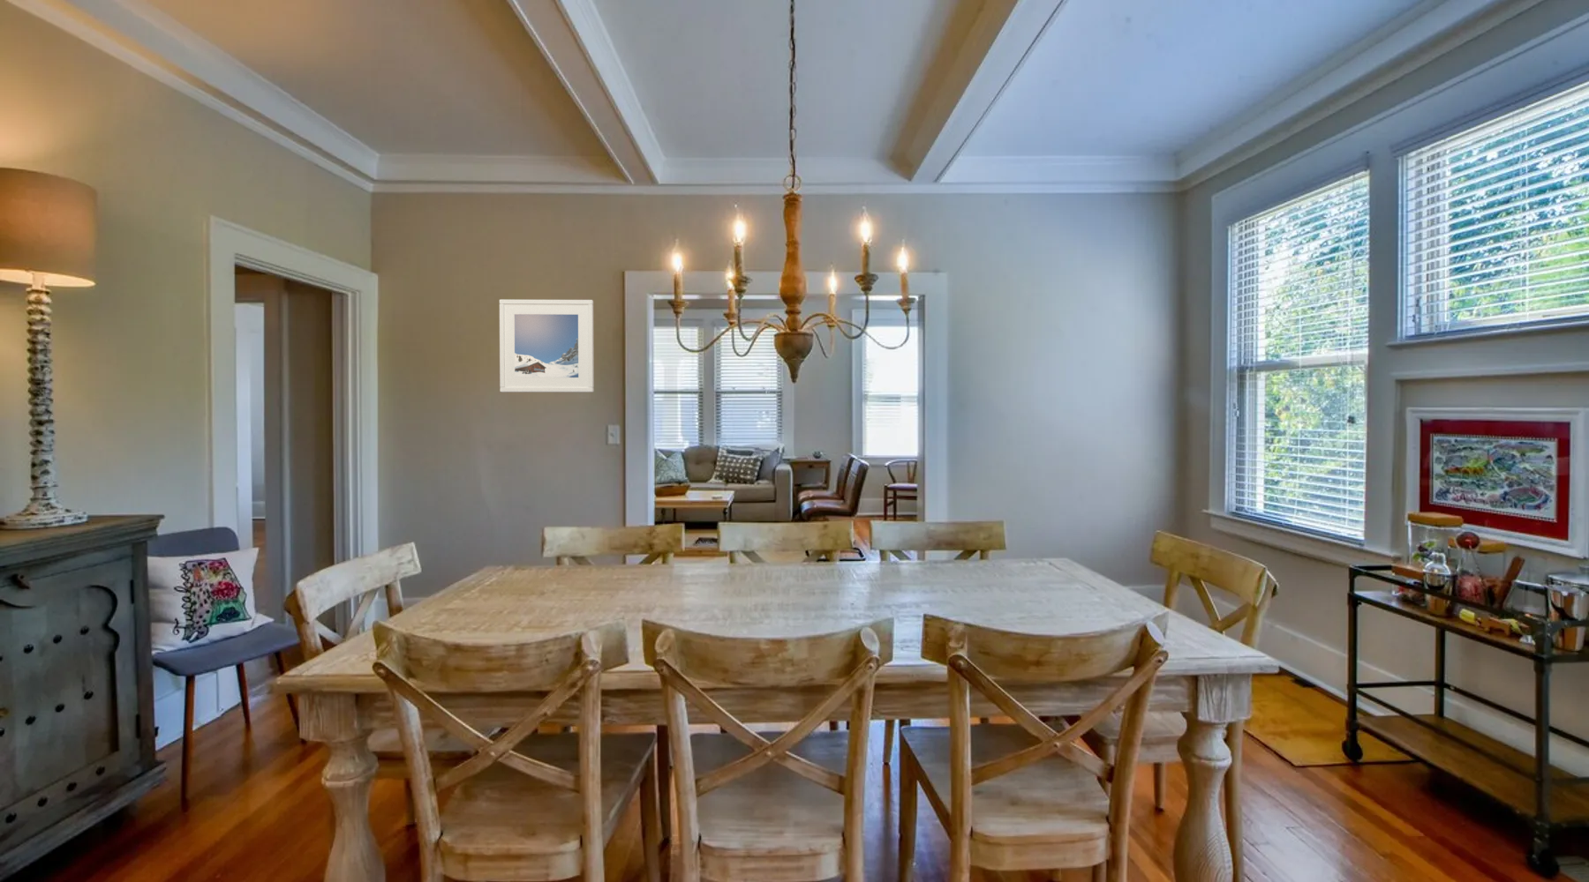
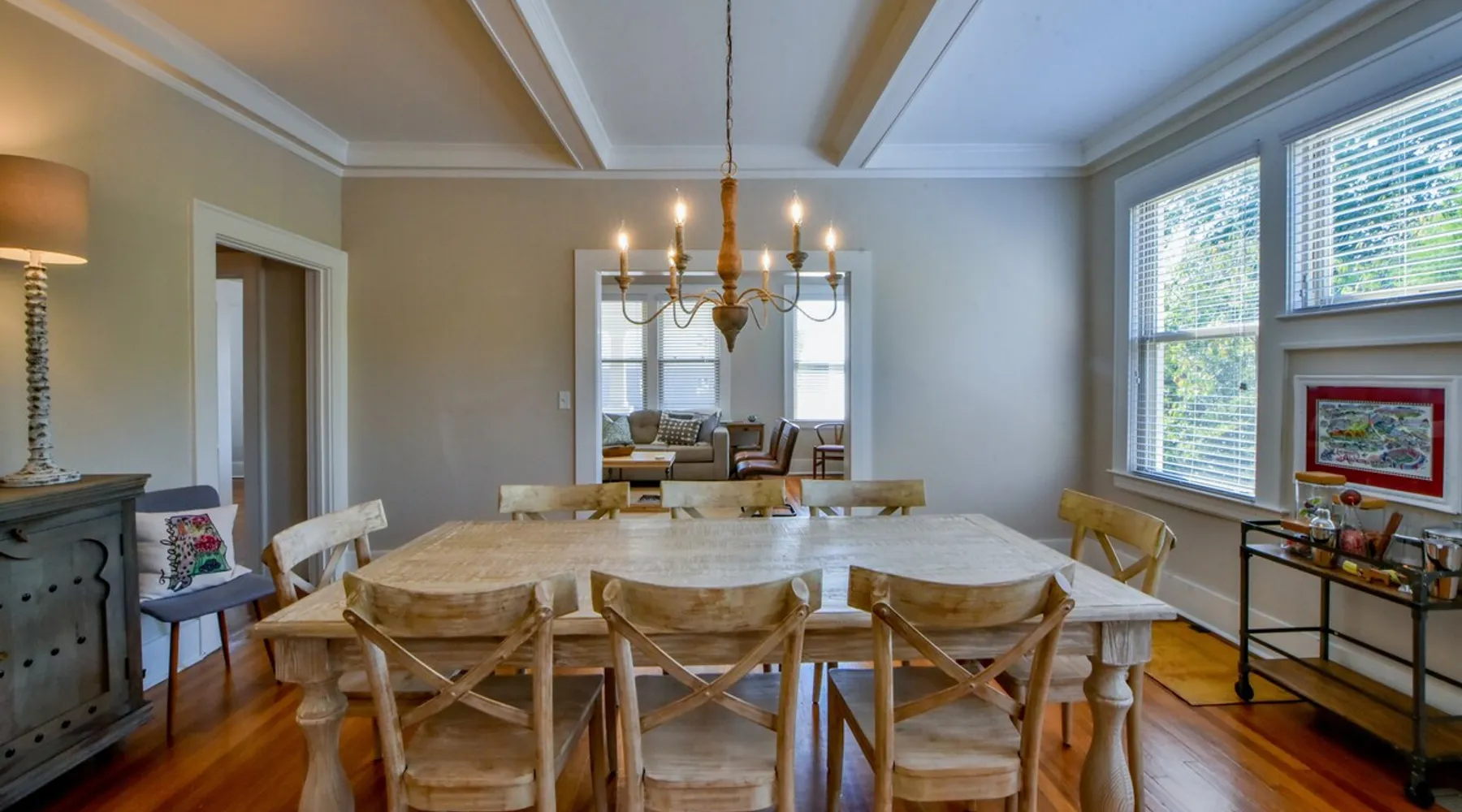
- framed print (547, 345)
